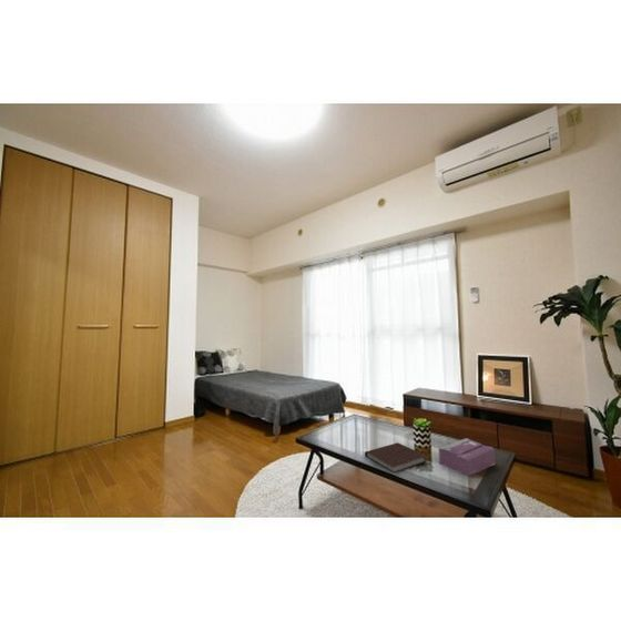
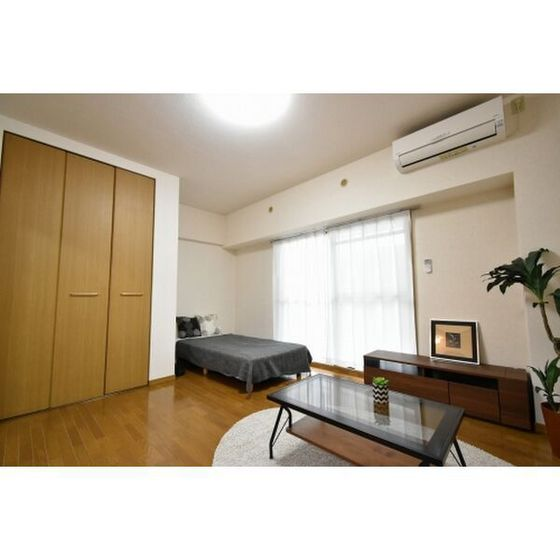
- tissue box (467, 456)
- notebook (395, 456)
